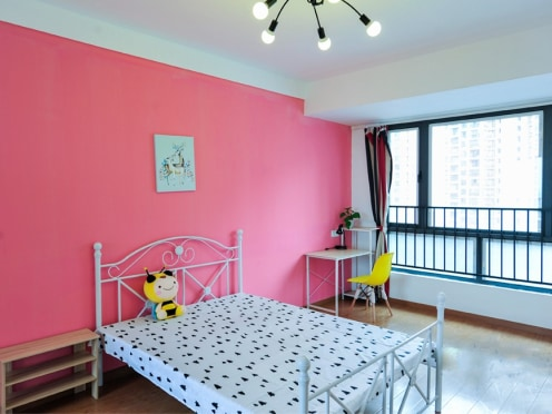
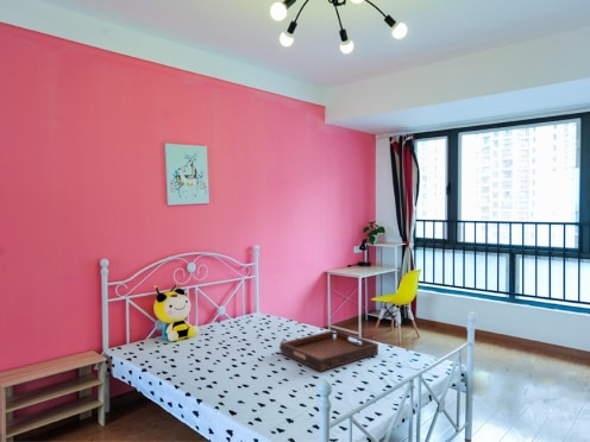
+ serving tray (328, 348)
